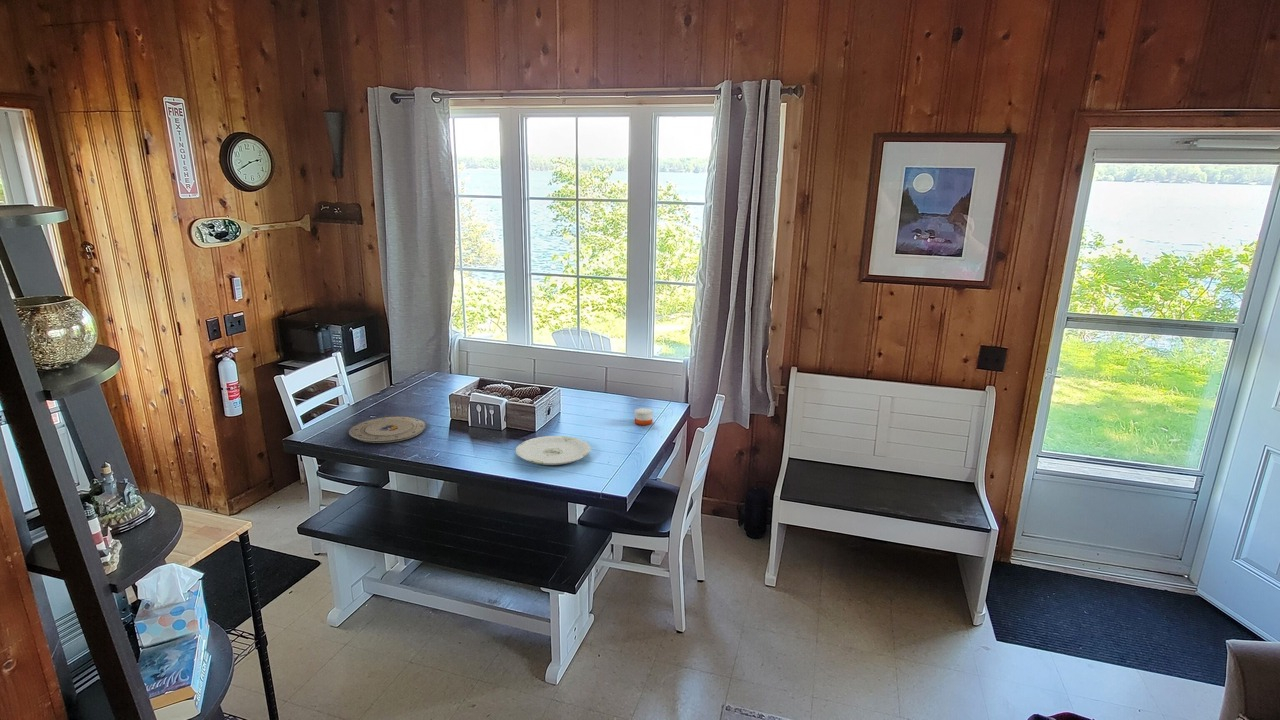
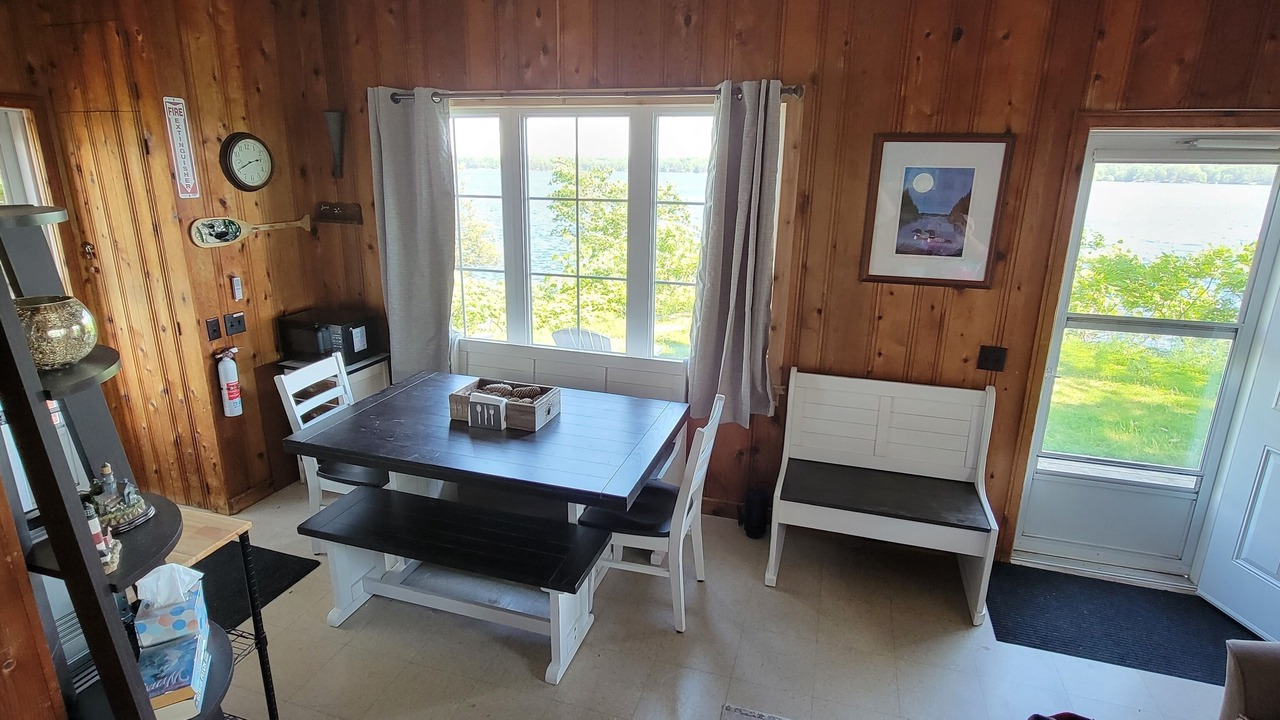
- plate (553, 451)
- candle (643, 410)
- plate (388, 429)
